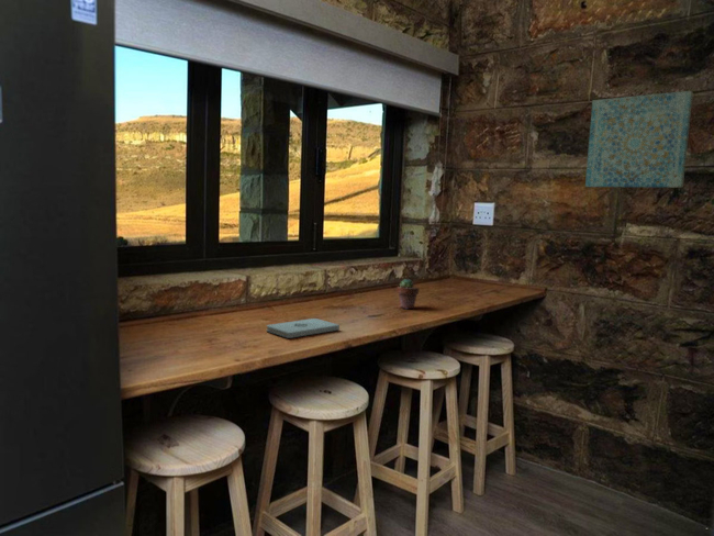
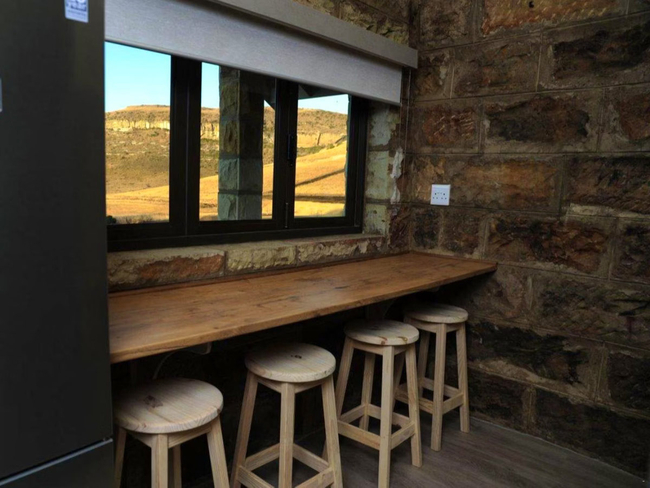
- notepad (302, 327)
- wall art (635, 142)
- potted succulent (408, 292)
